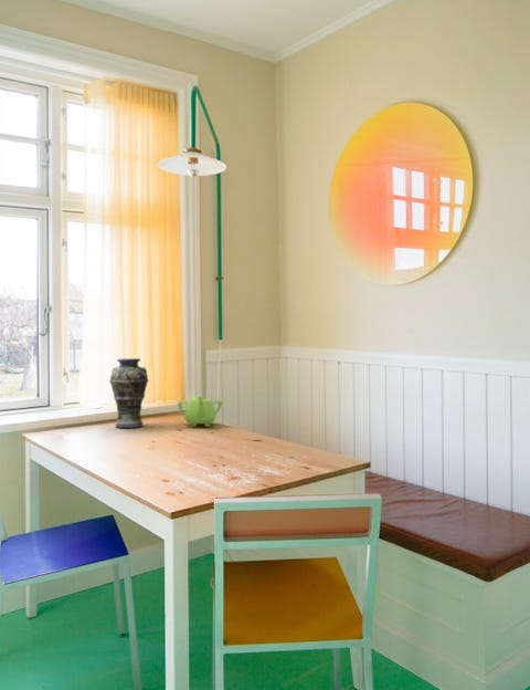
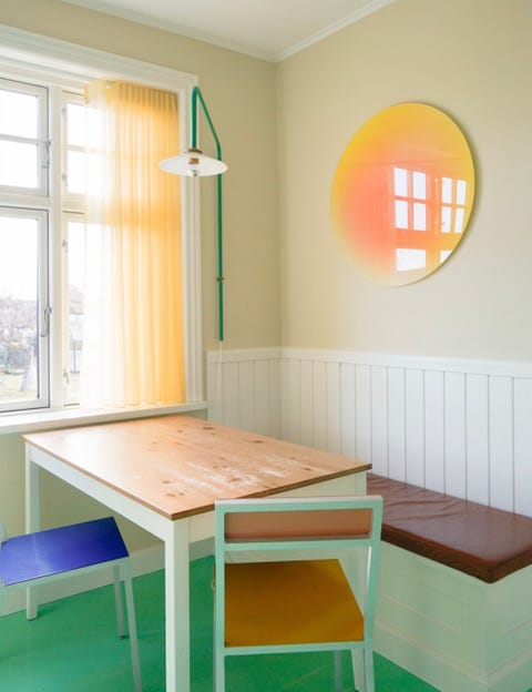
- teapot (200, 410)
- vase (129, 391)
